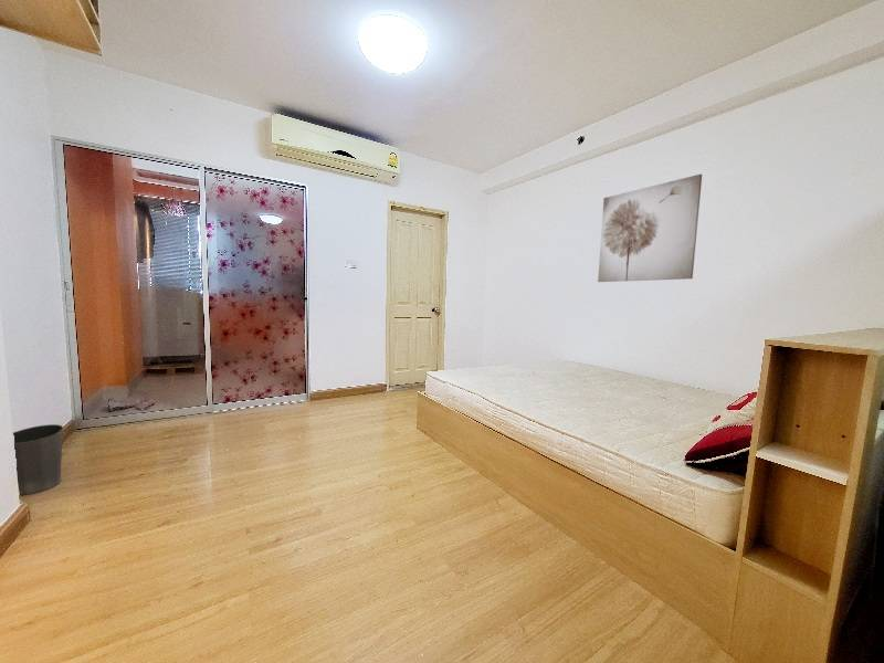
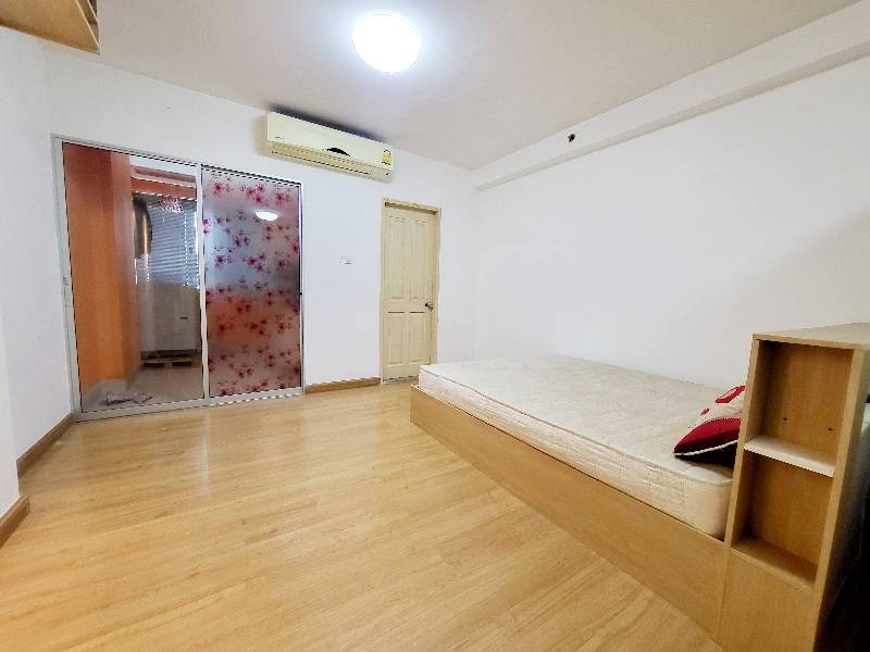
- wall art (643, 234)
- waste basket (35, 460)
